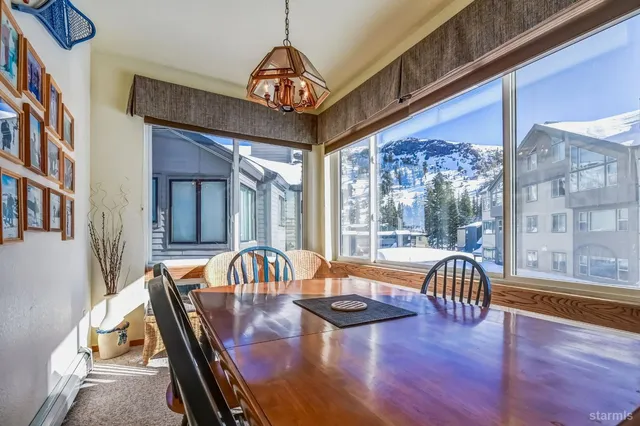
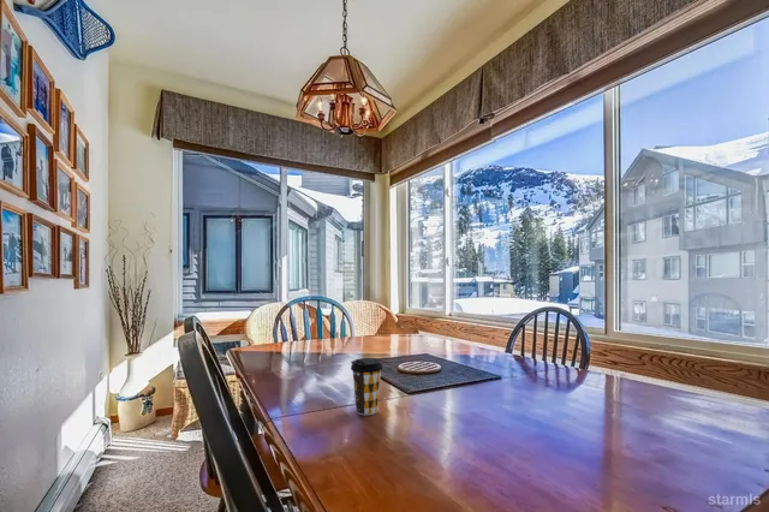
+ coffee cup (366, 386)
